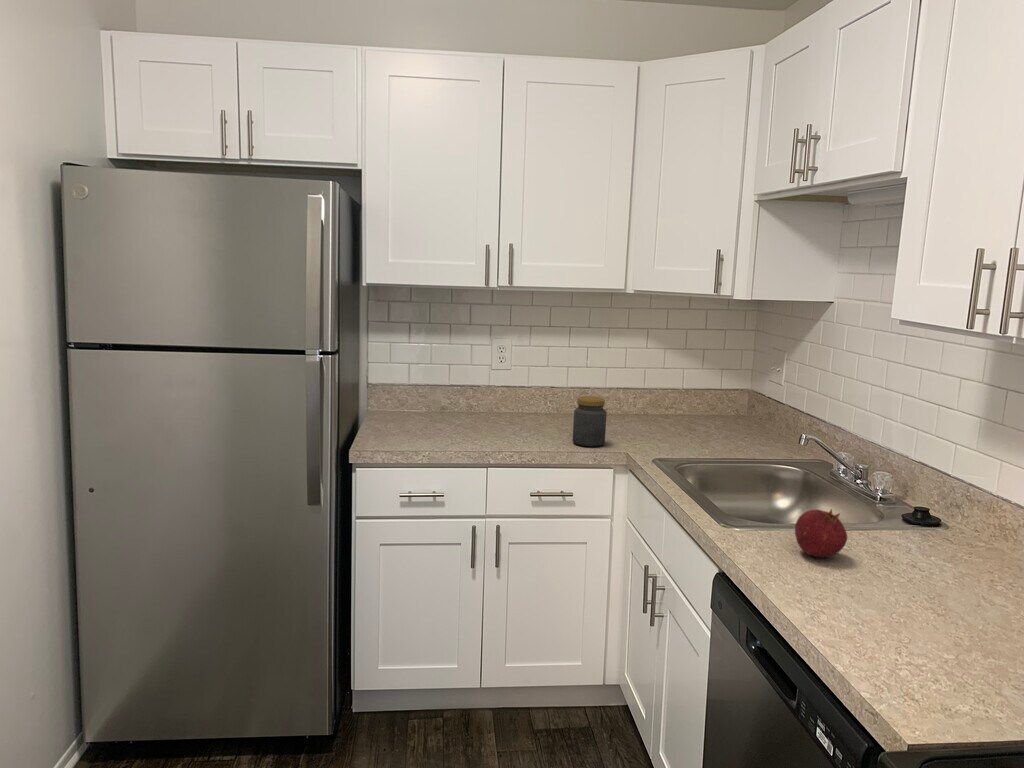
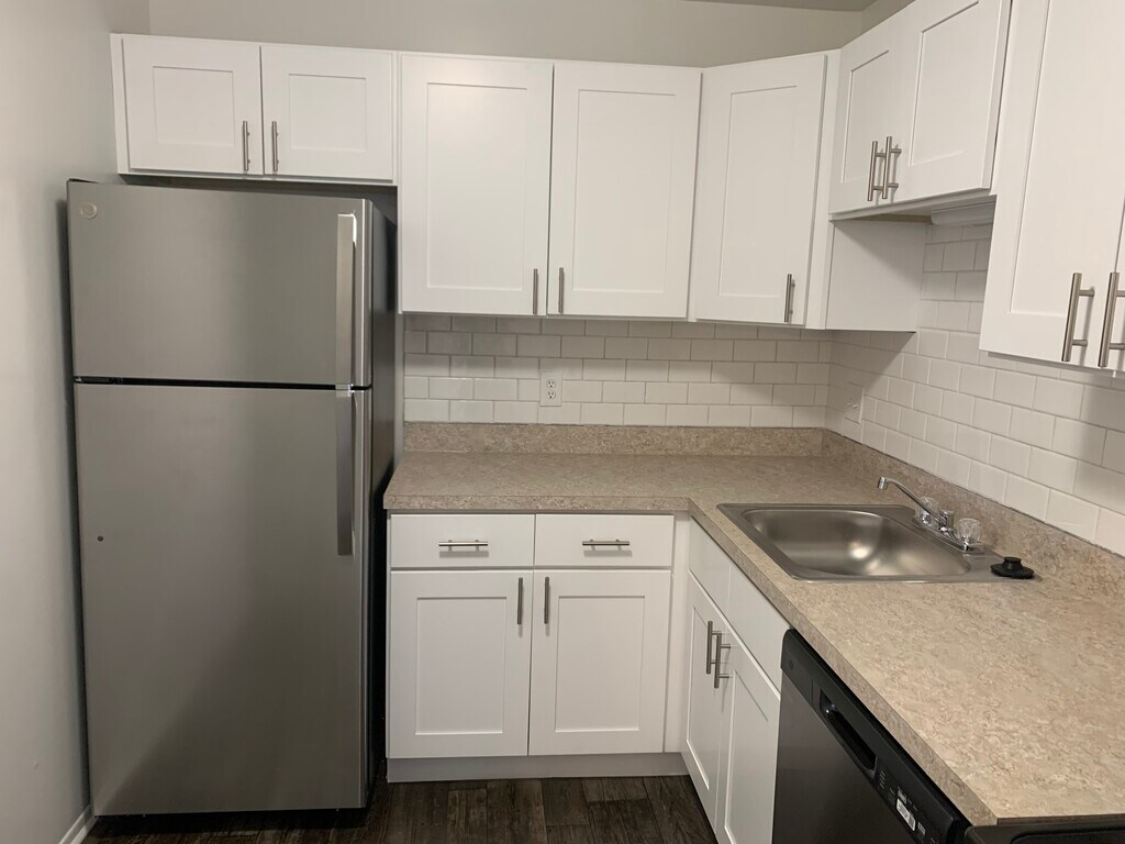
- fruit (820, 532)
- jar (589, 420)
